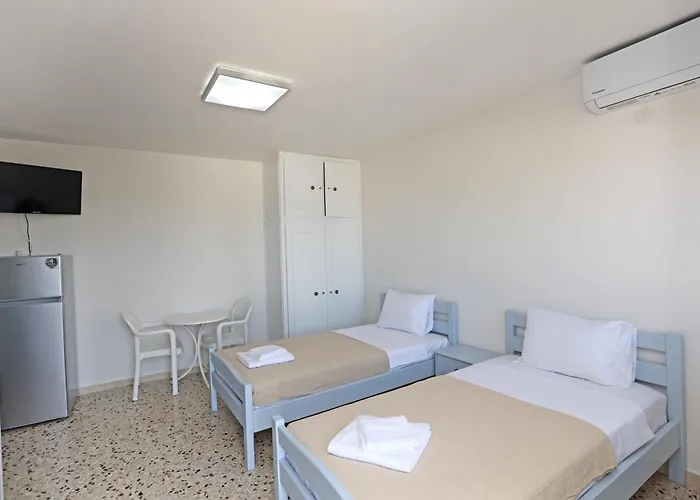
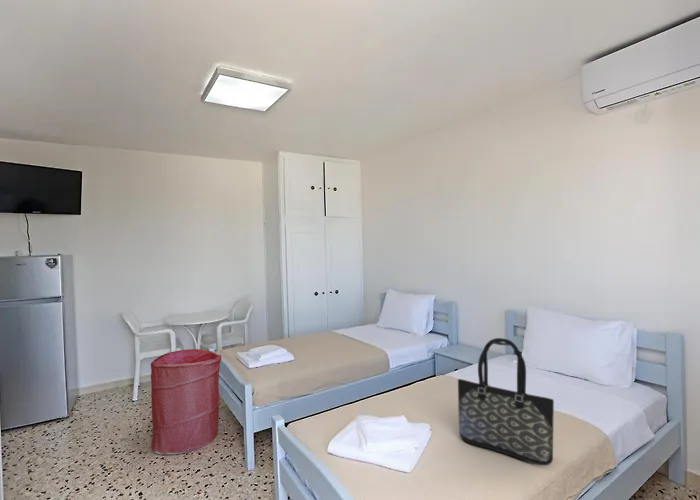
+ tote bag (502, 394)
+ laundry hamper (187, 396)
